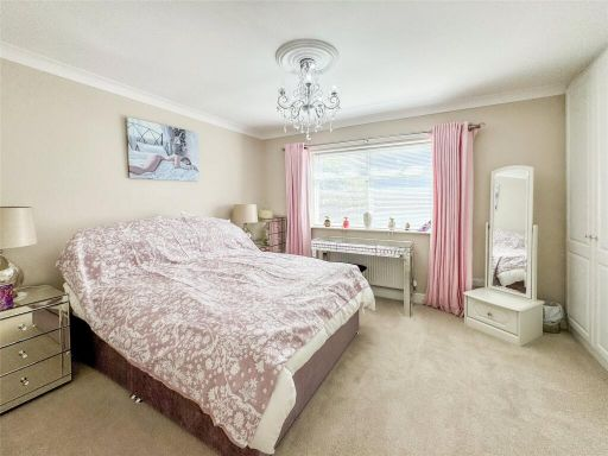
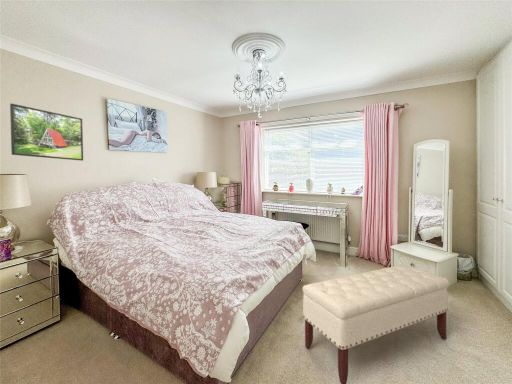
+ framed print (50, 134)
+ bench (377, 311)
